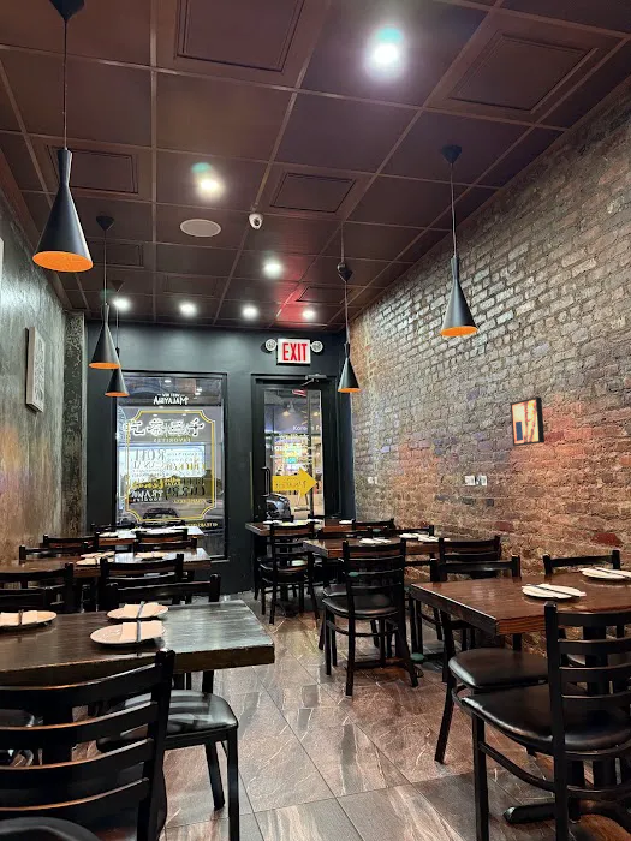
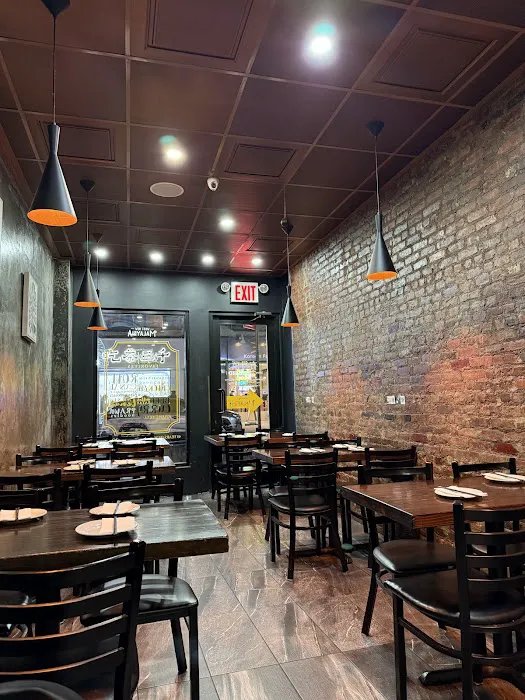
- wall art (526, 422)
